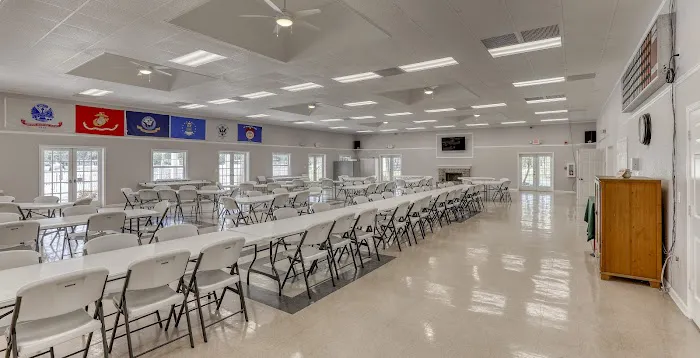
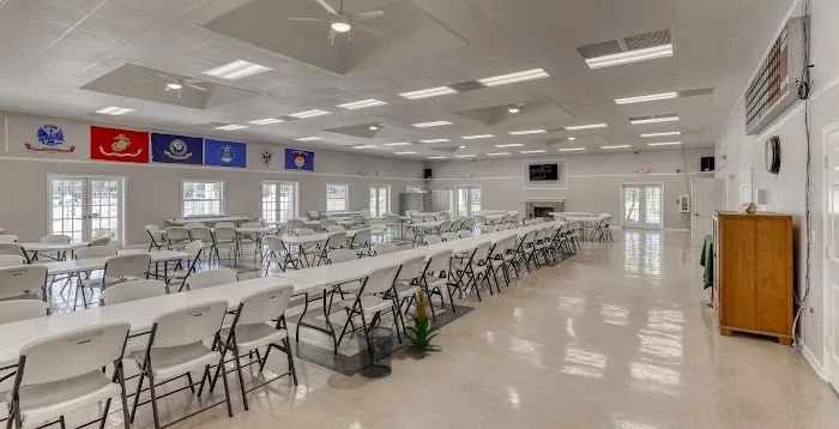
+ waste bin (375, 351)
+ indoor plant (421, 316)
